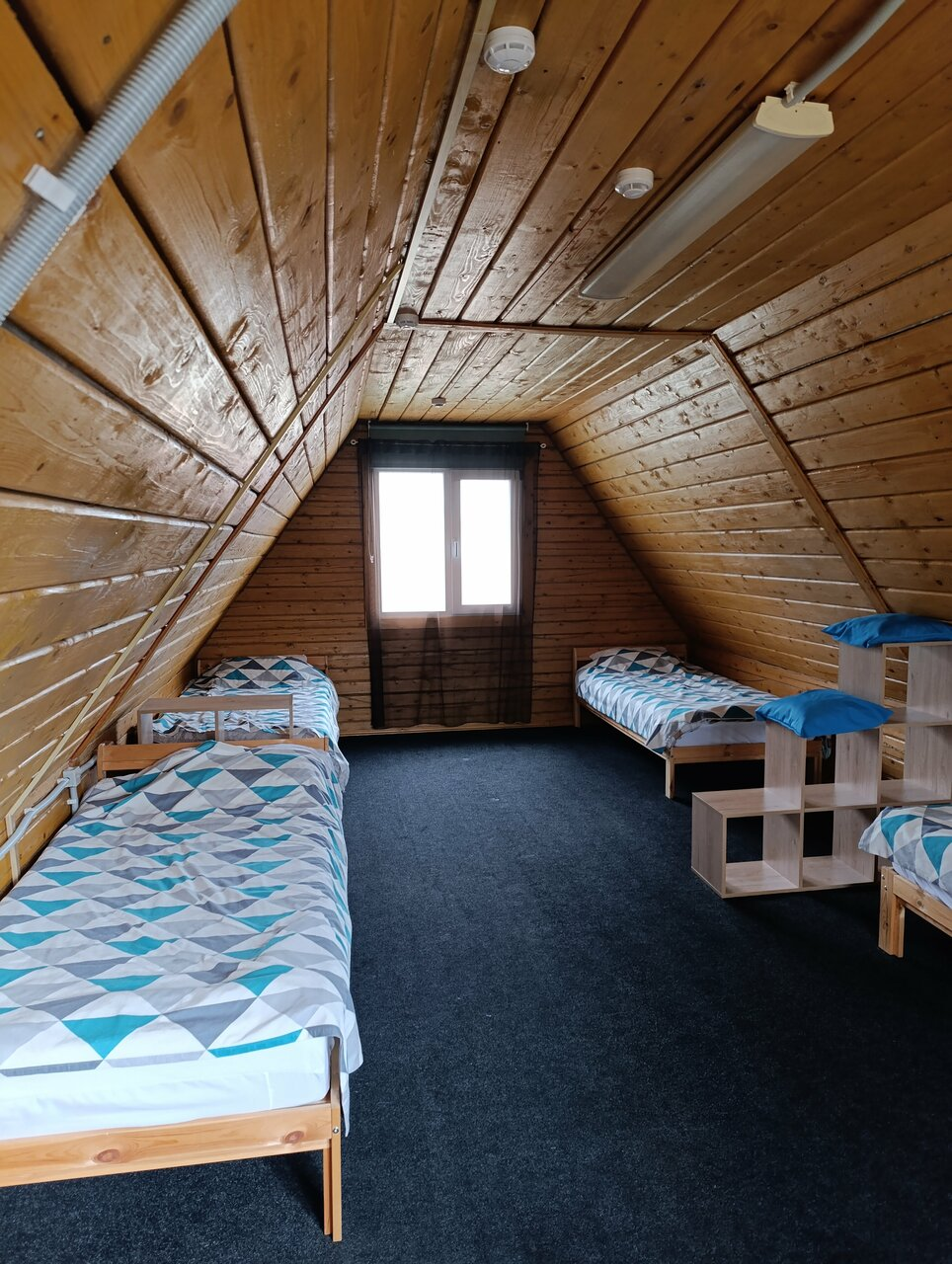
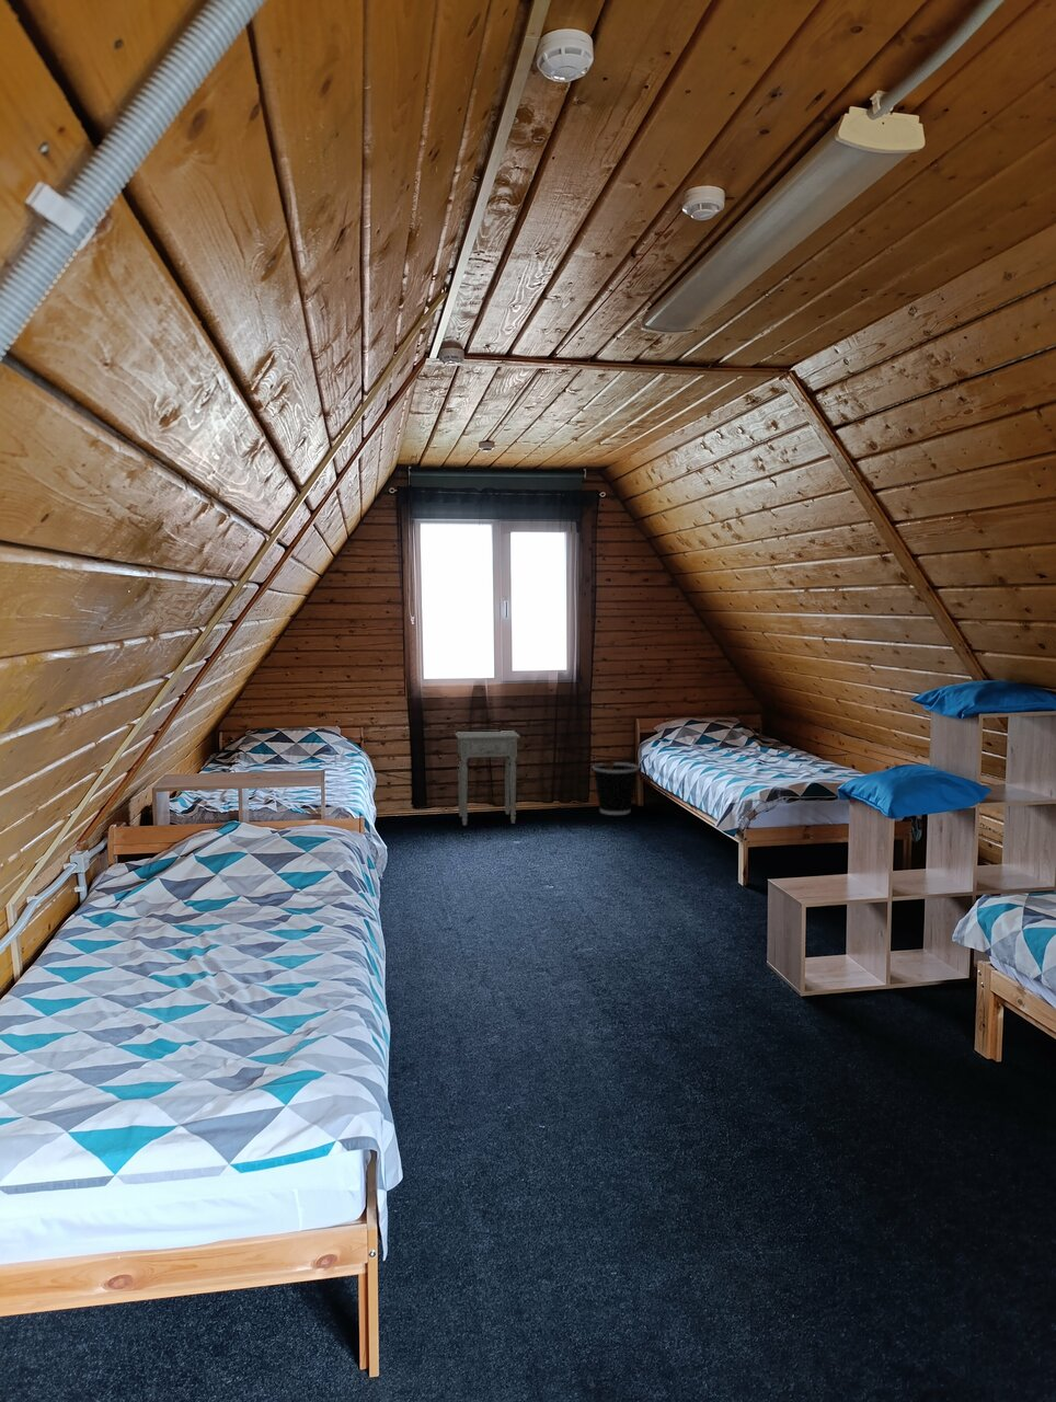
+ nightstand (505, 776)
+ wastebasket (615, 789)
